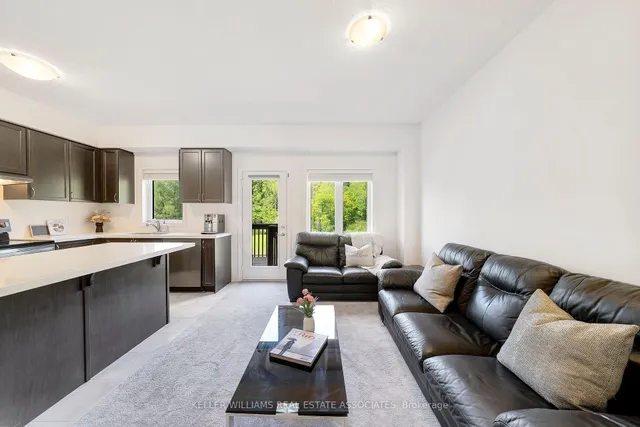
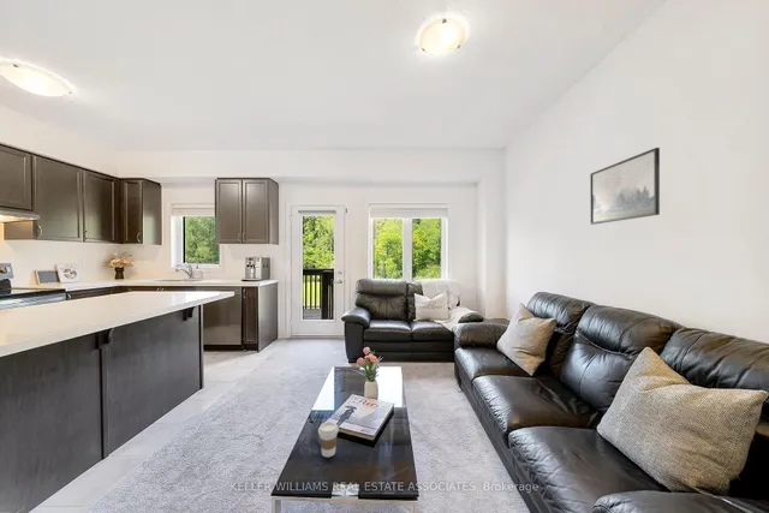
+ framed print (620, 191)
+ coffee cup (328, 439)
